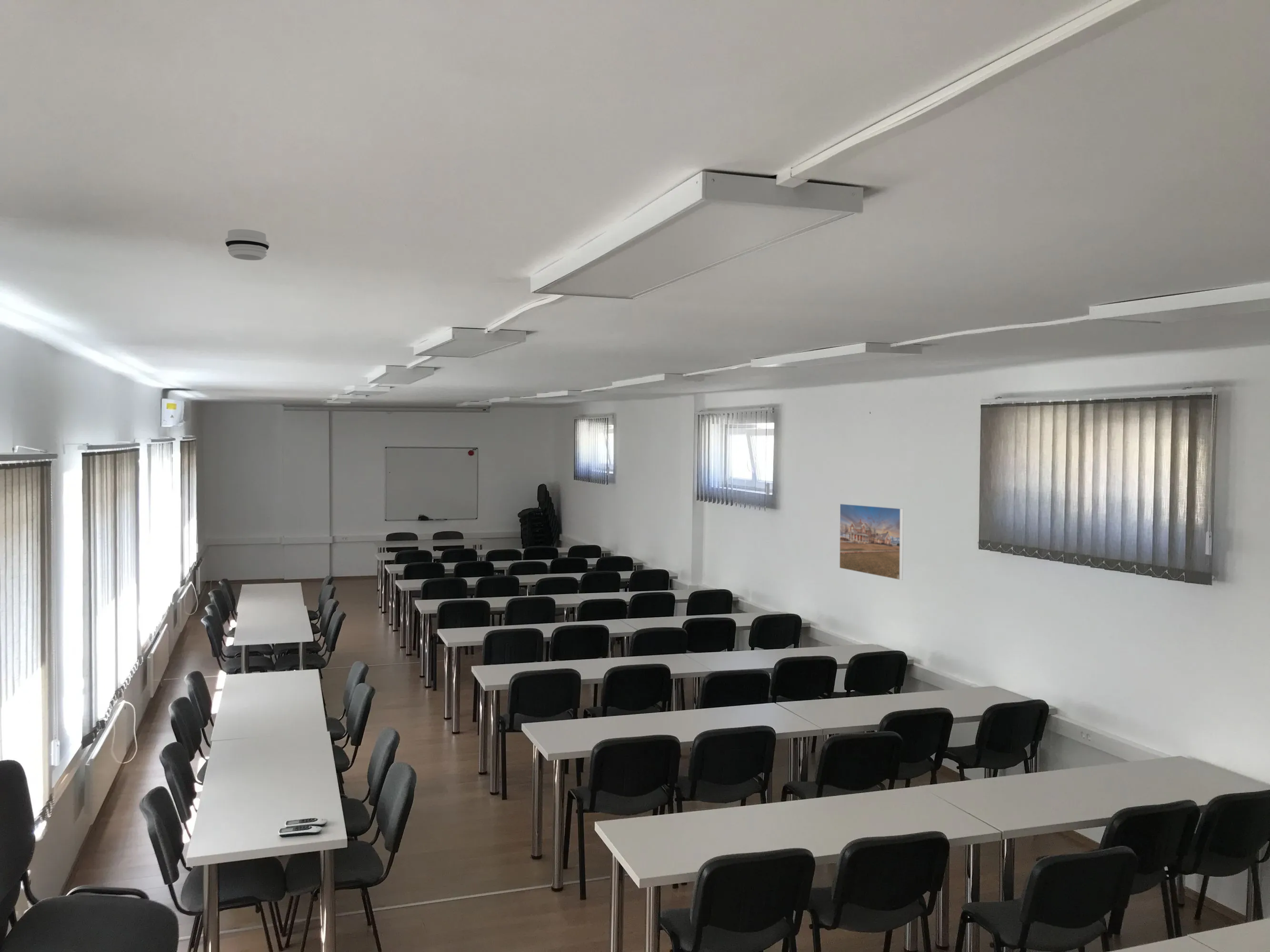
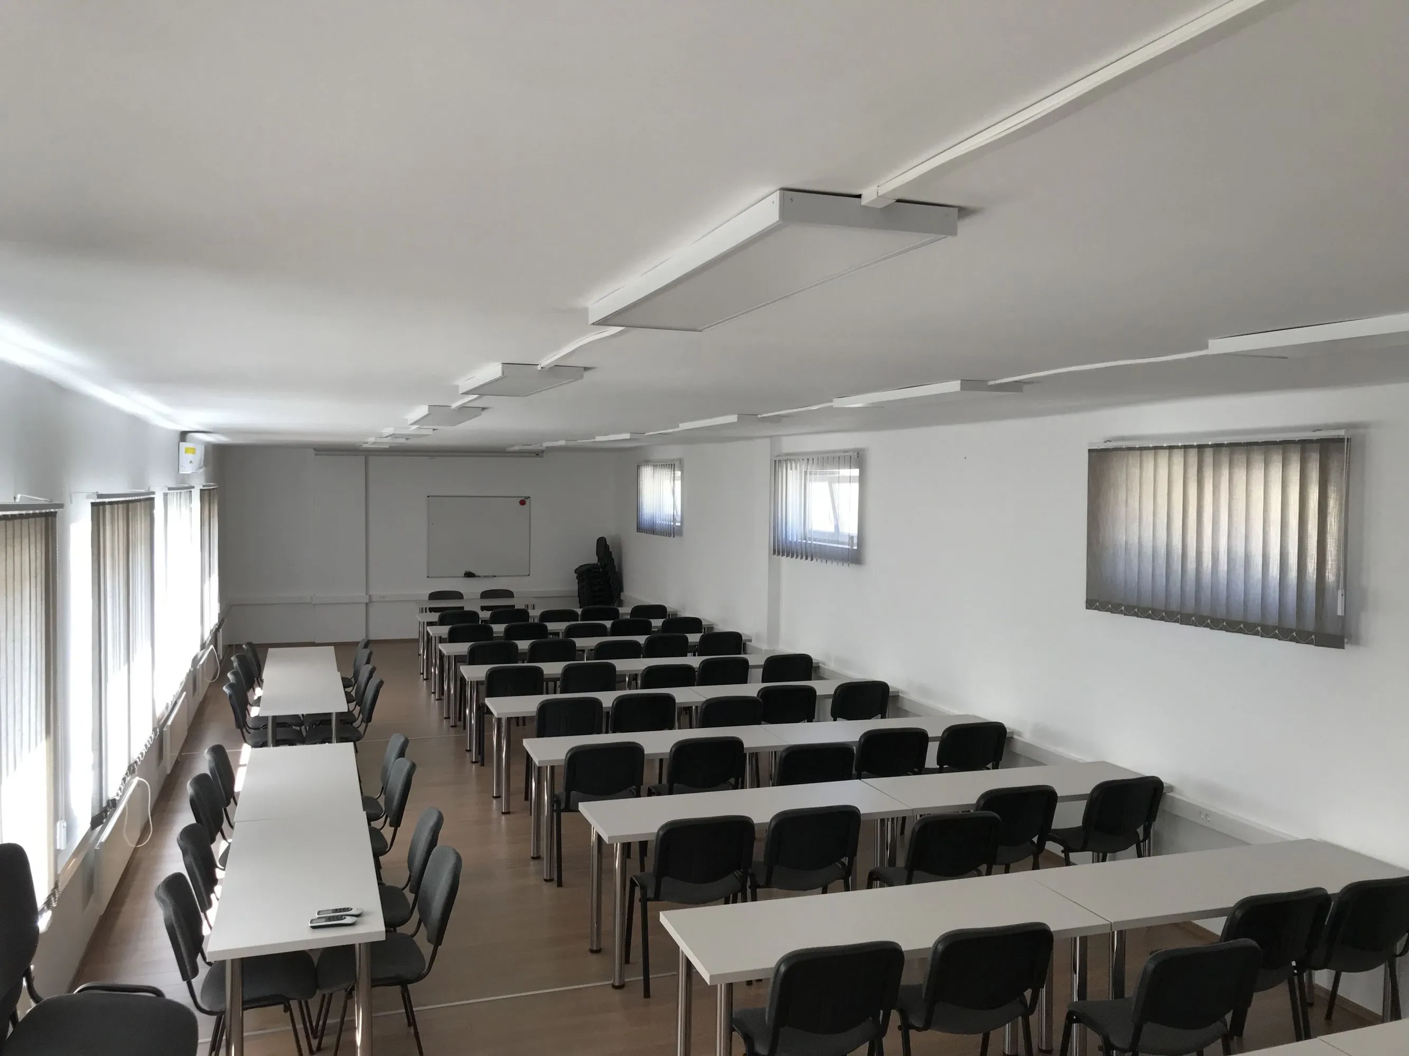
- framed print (870, 540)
- smoke detector (247, 245)
